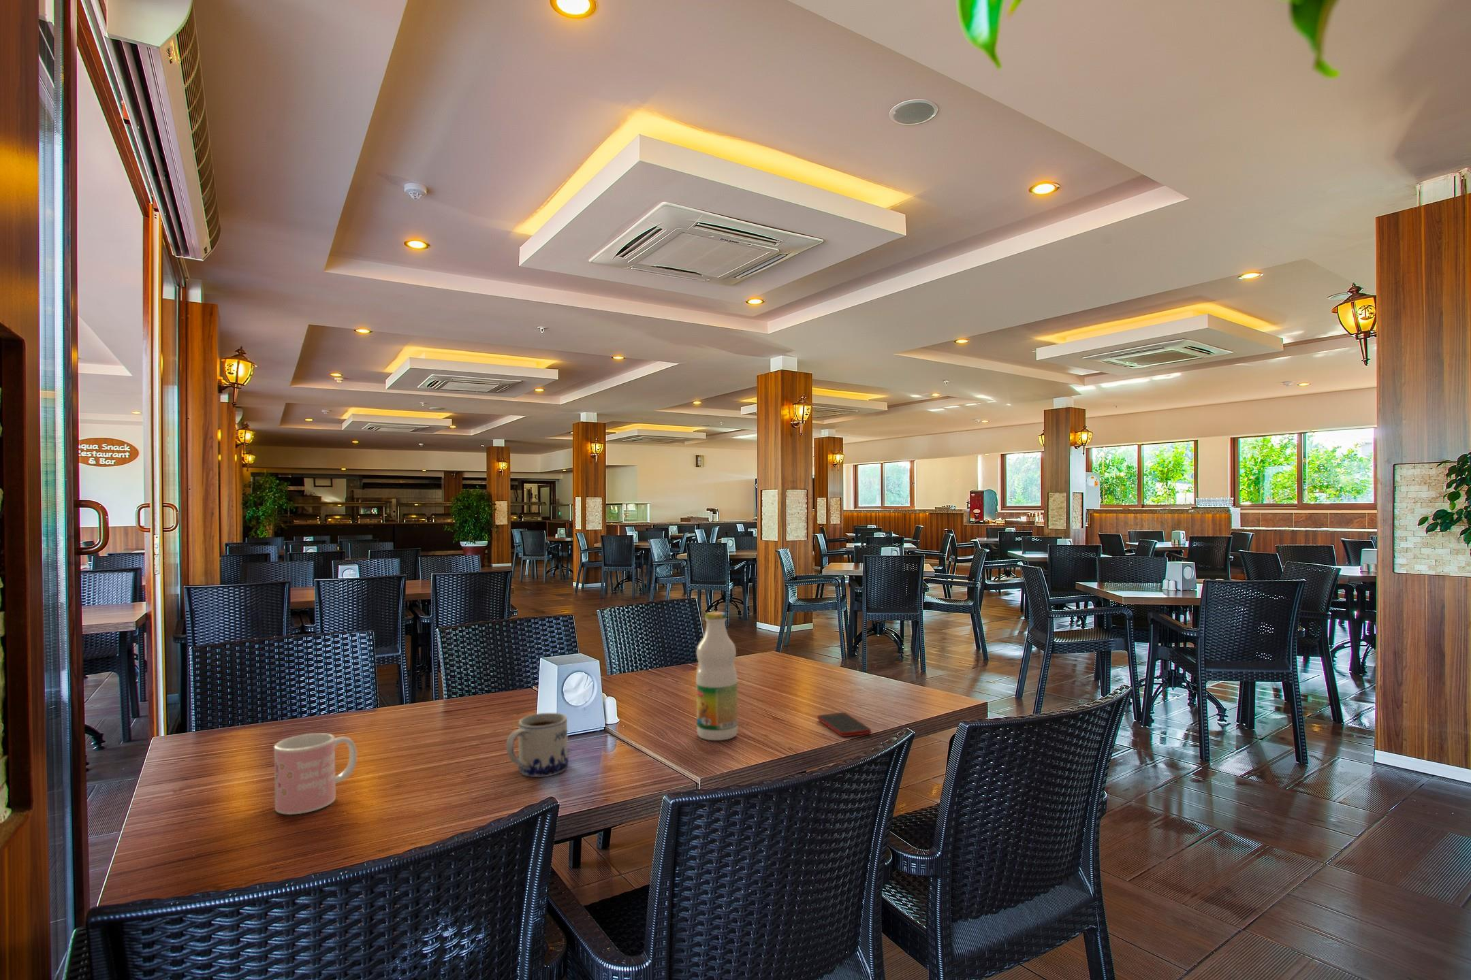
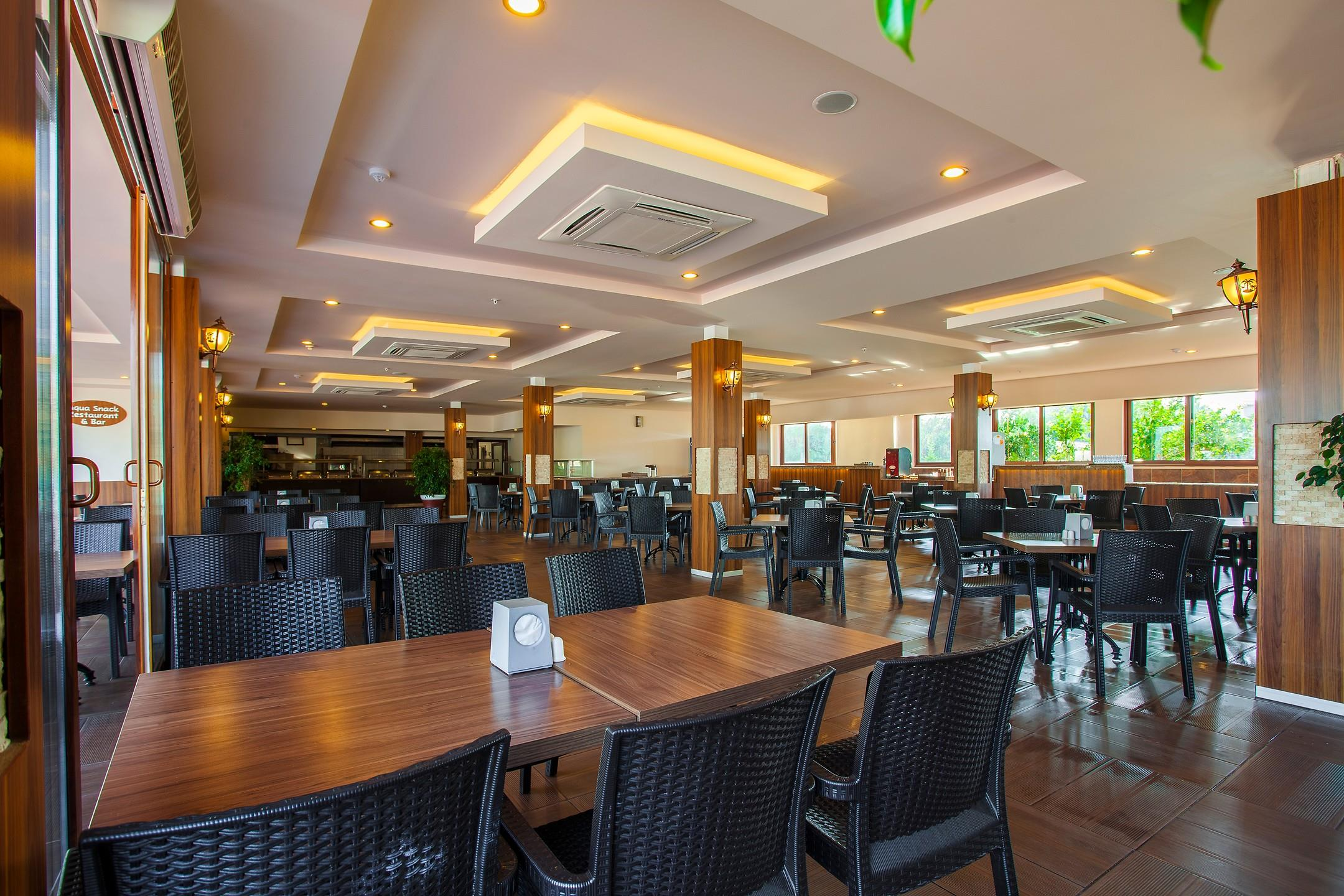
- bottle (717, 674)
- mug (538, 746)
- mug (314, 769)
- cell phone (843, 724)
